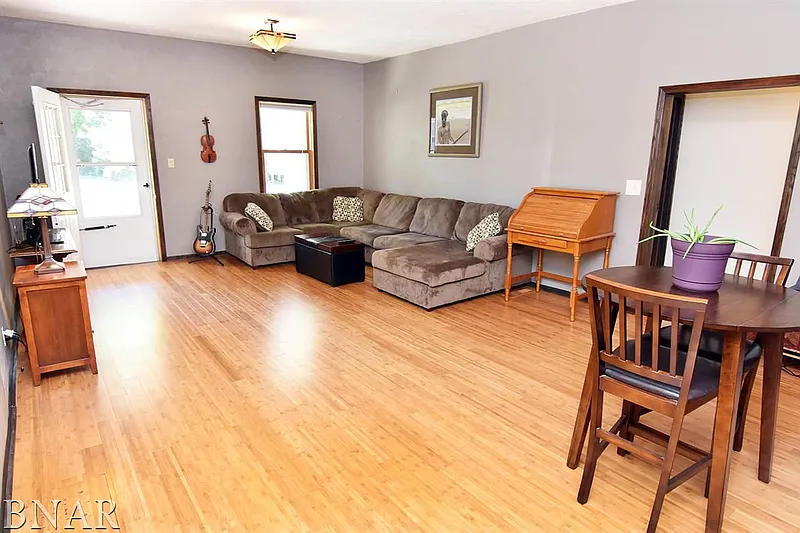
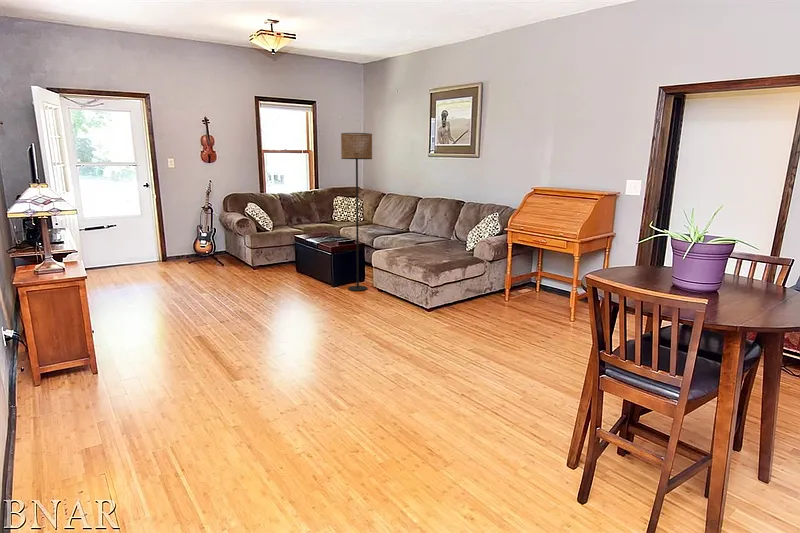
+ floor lamp (357, 213)
